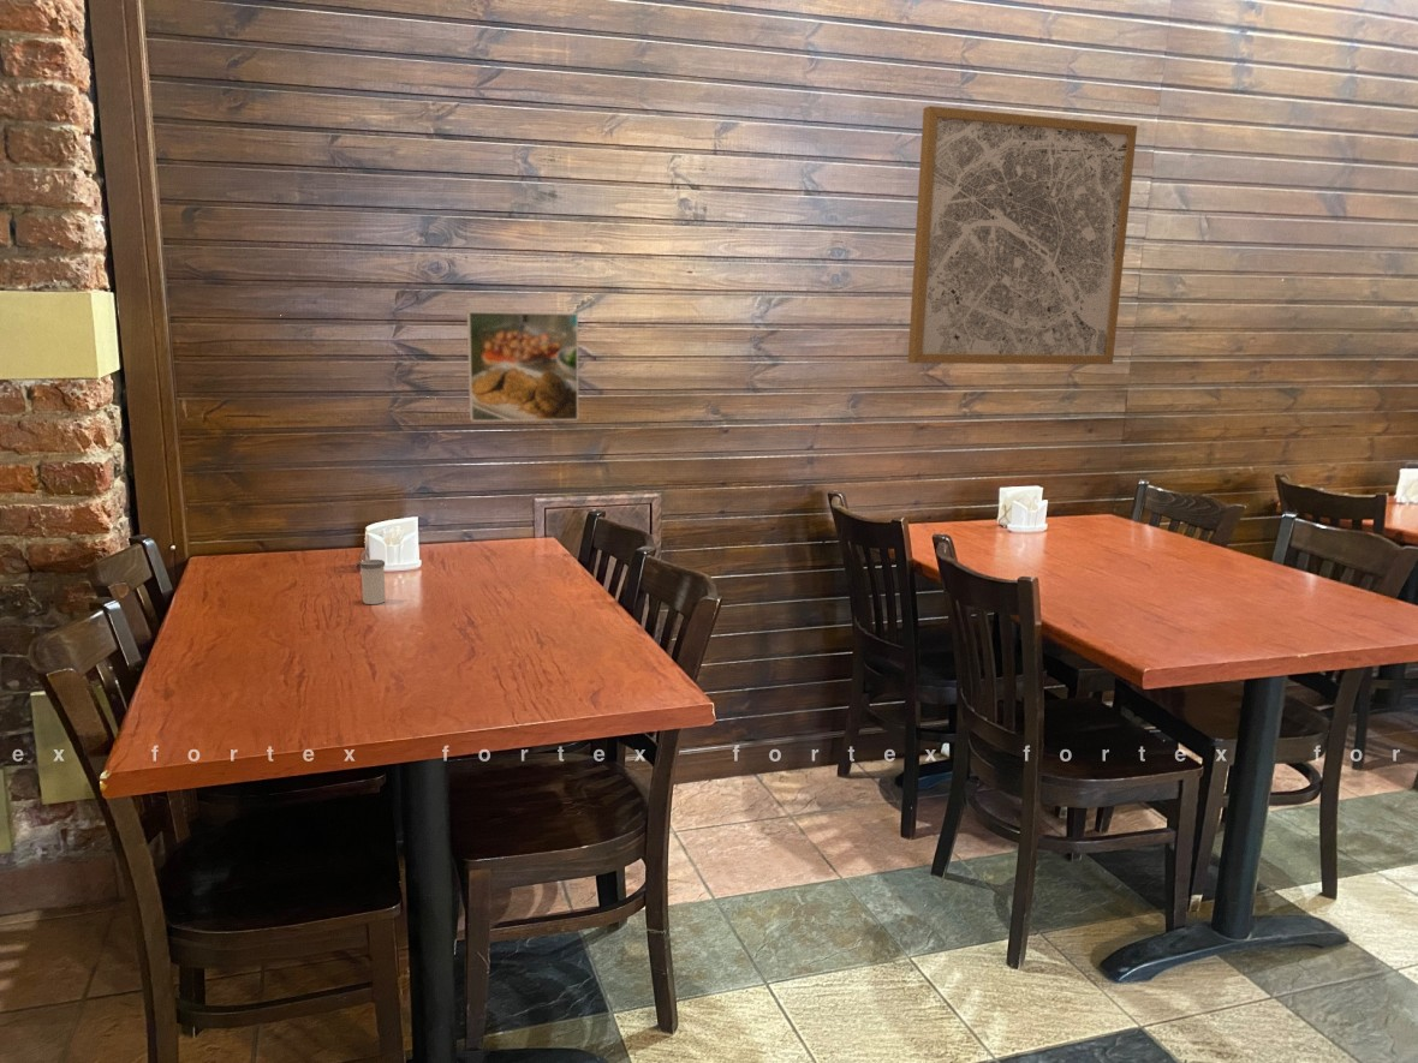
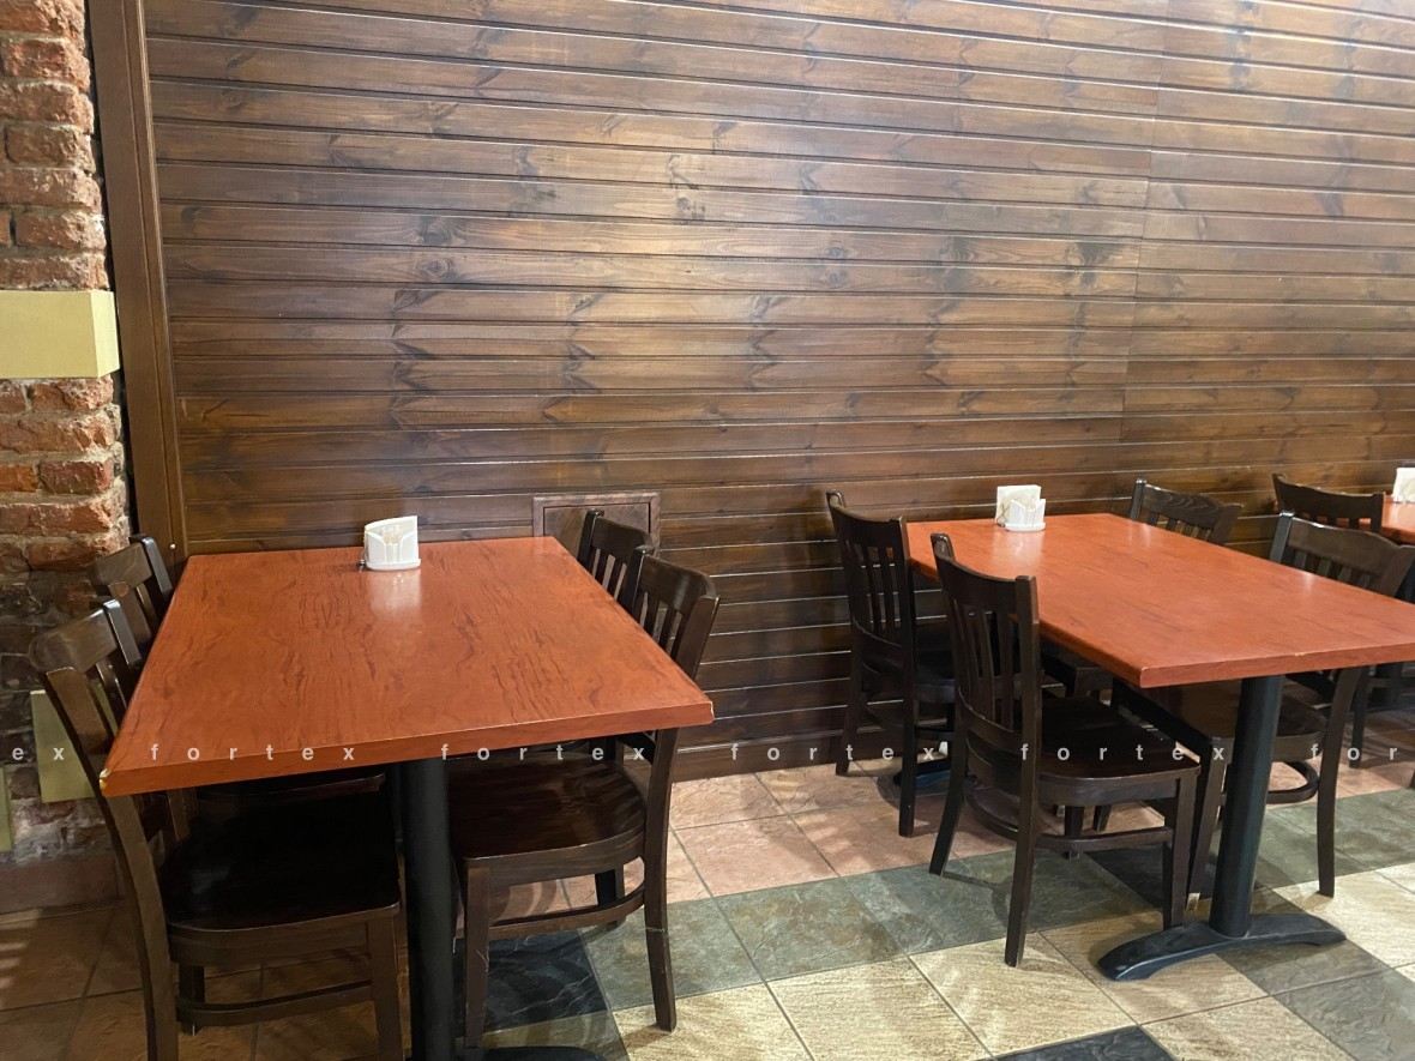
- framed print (524, 366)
- wall art (1023, 243)
- salt shaker (373, 581)
